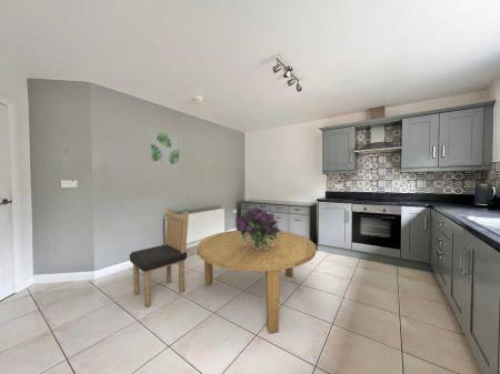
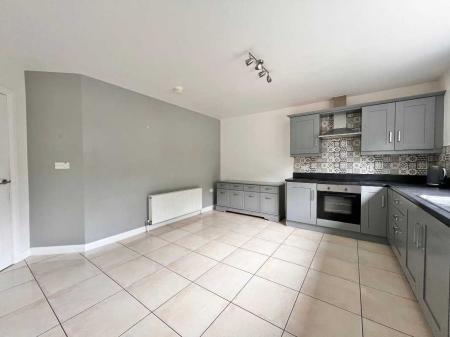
- dining table (256, 267)
- bouquet (257, 229)
- dining chair (160, 252)
- wall art (164, 149)
